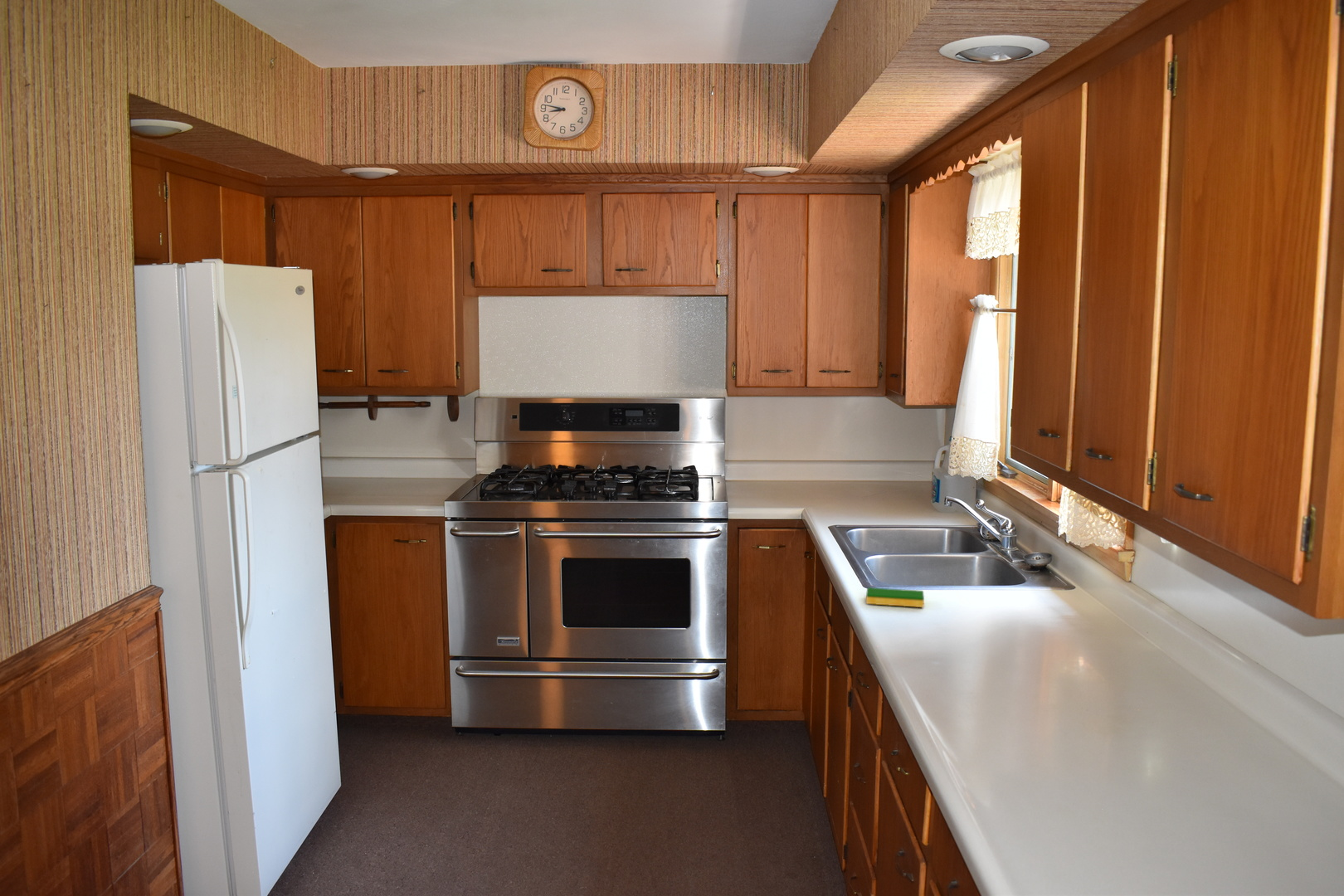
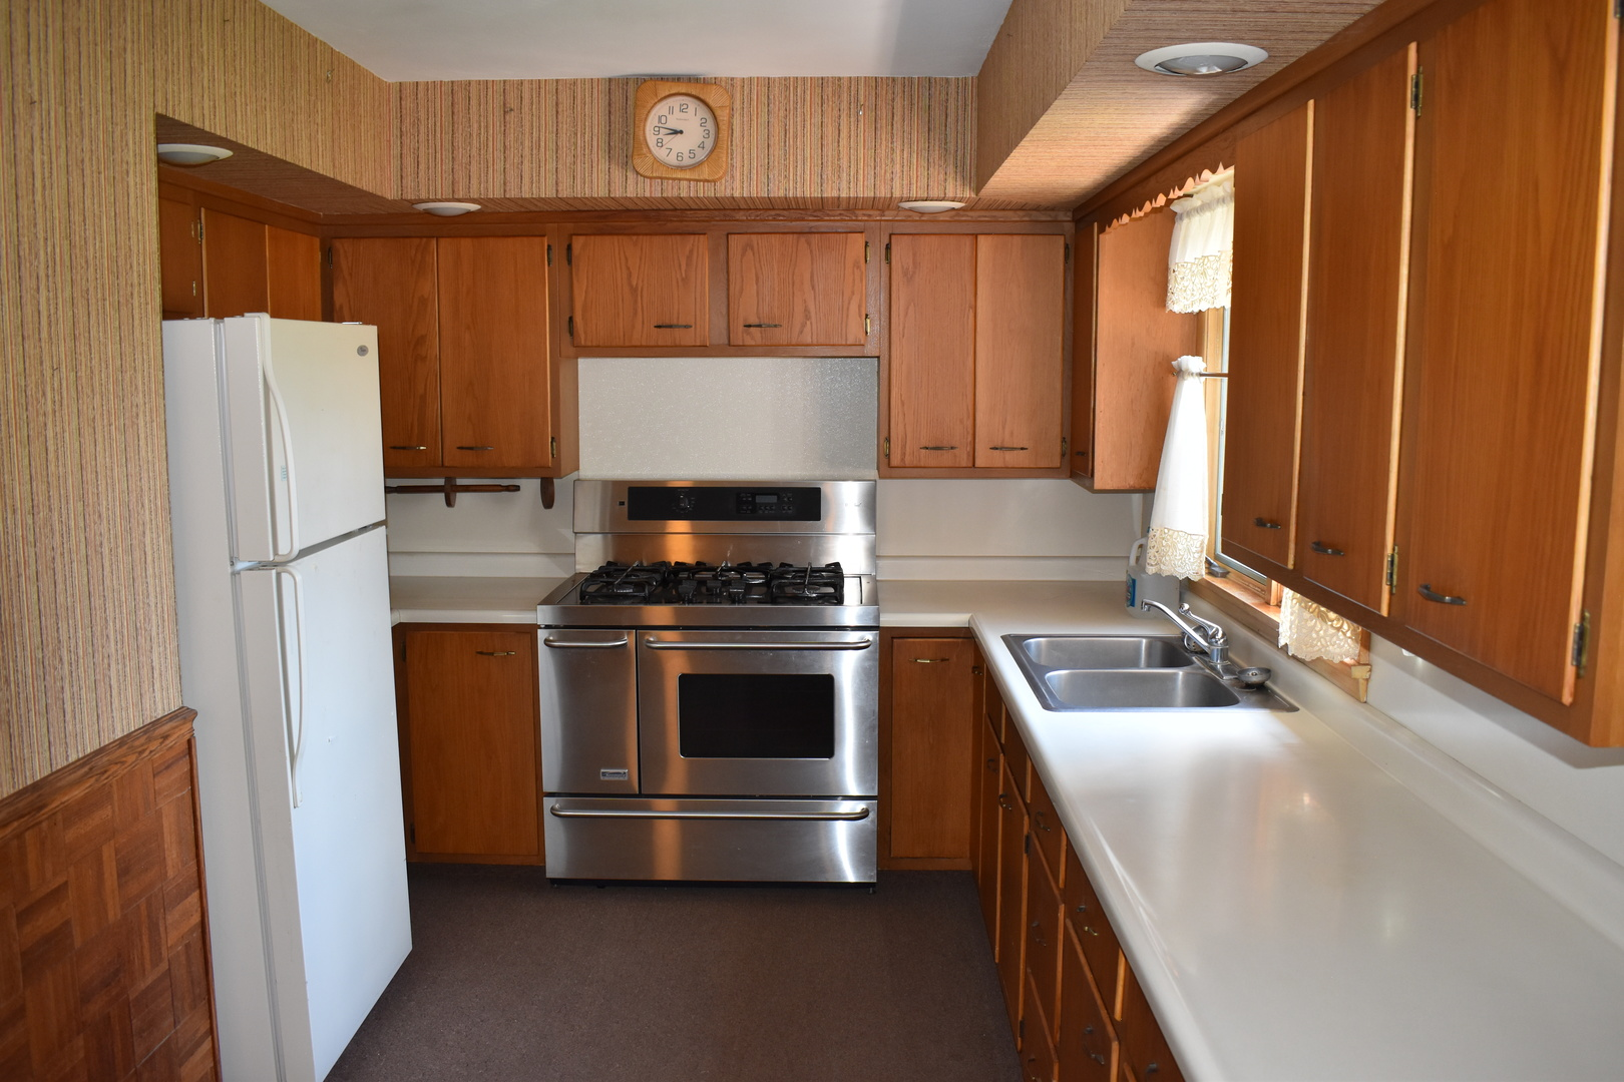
- dish sponge (894, 597)
